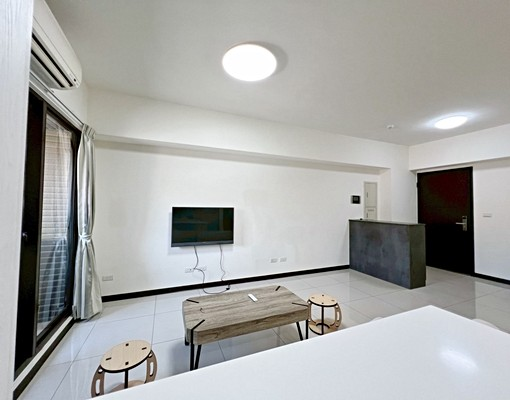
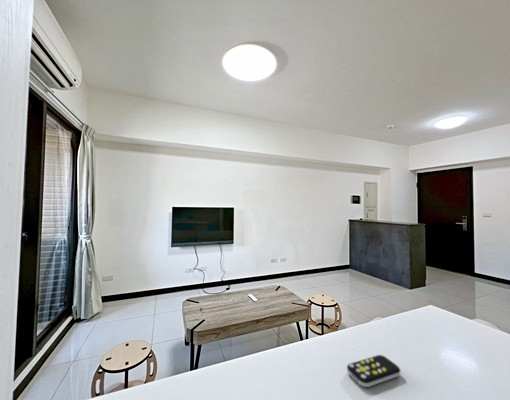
+ remote control (373, 369)
